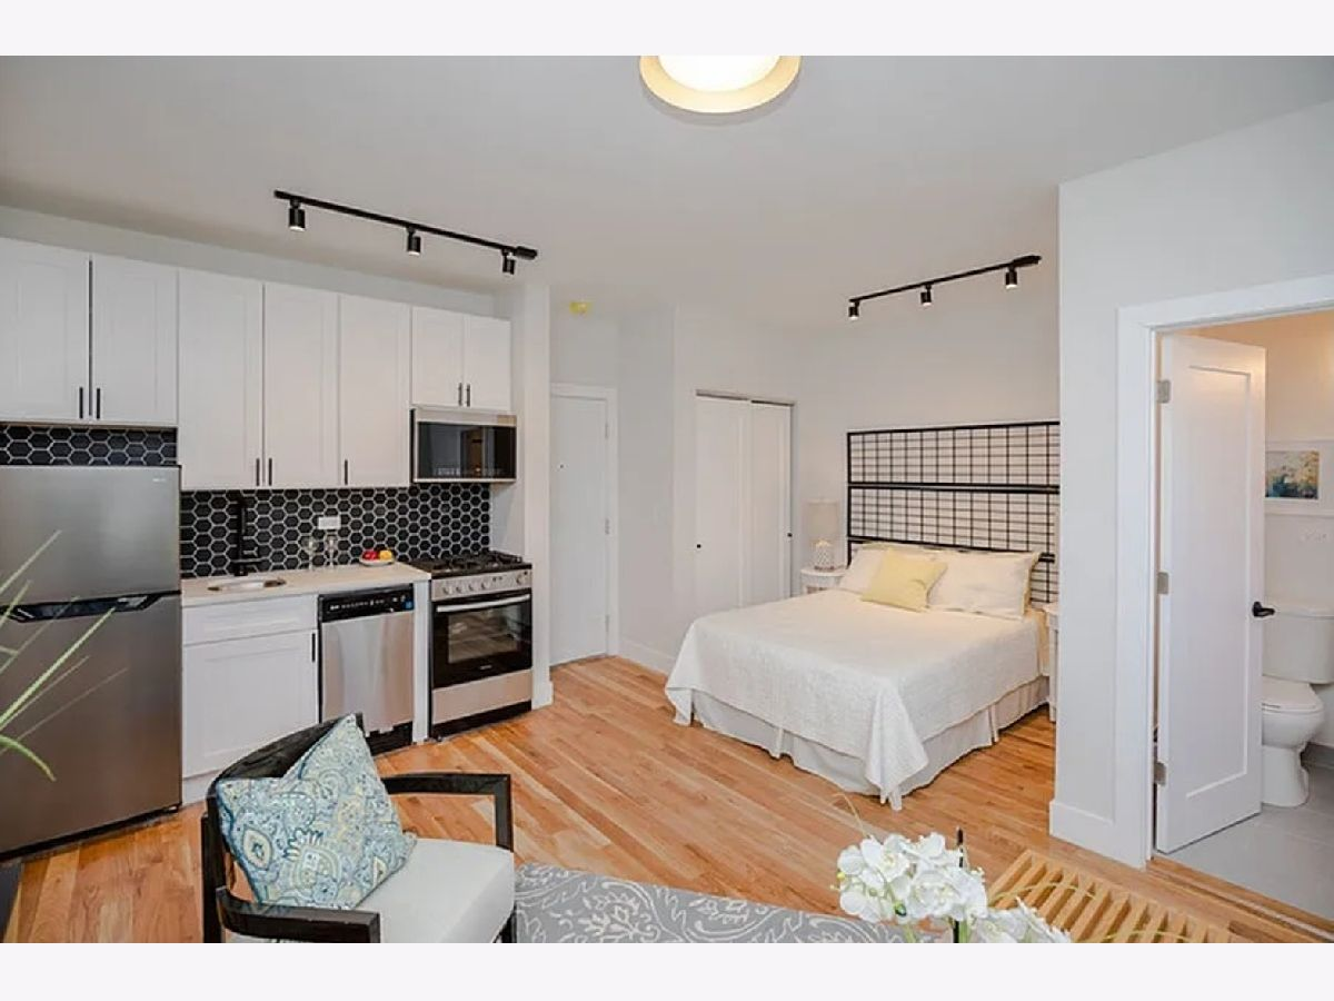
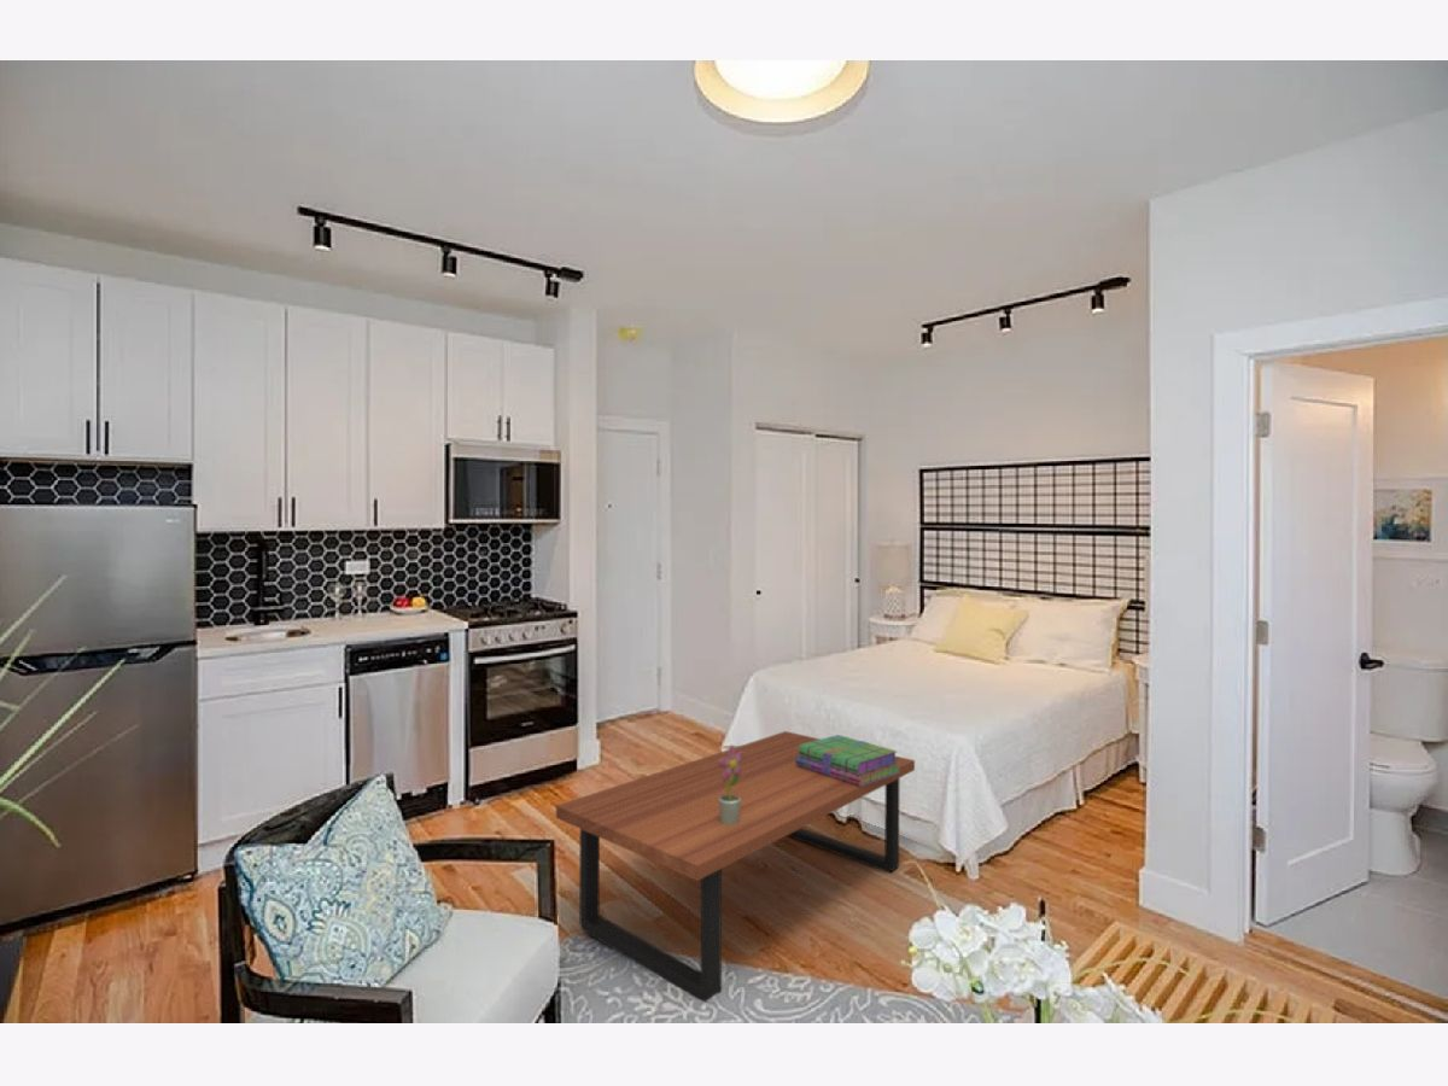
+ potted flower (728, 782)
+ stack of books (847, 758)
+ coffee table (752, 839)
